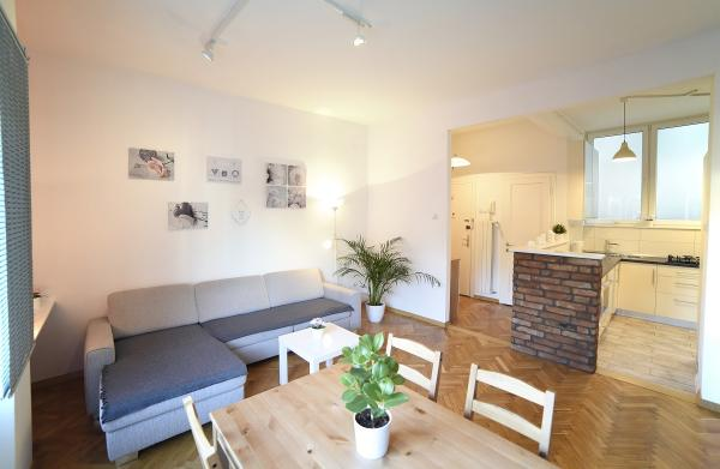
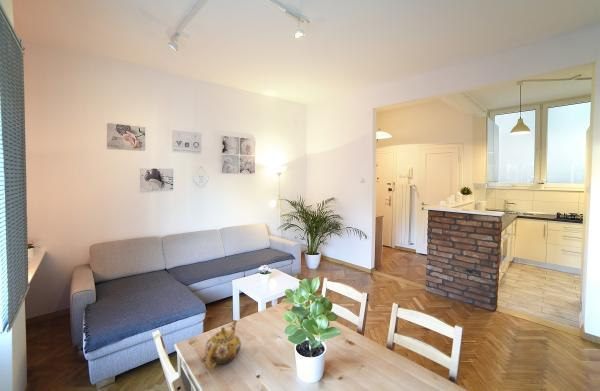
+ teapot (223, 342)
